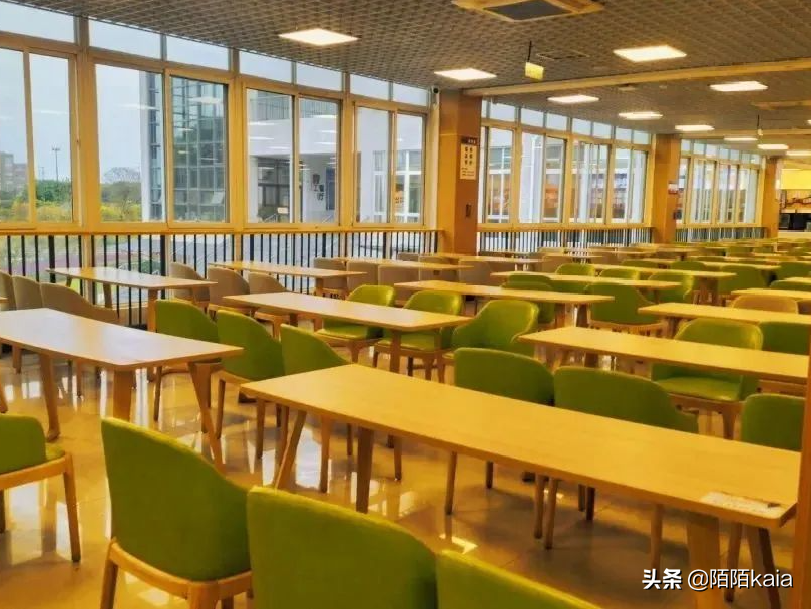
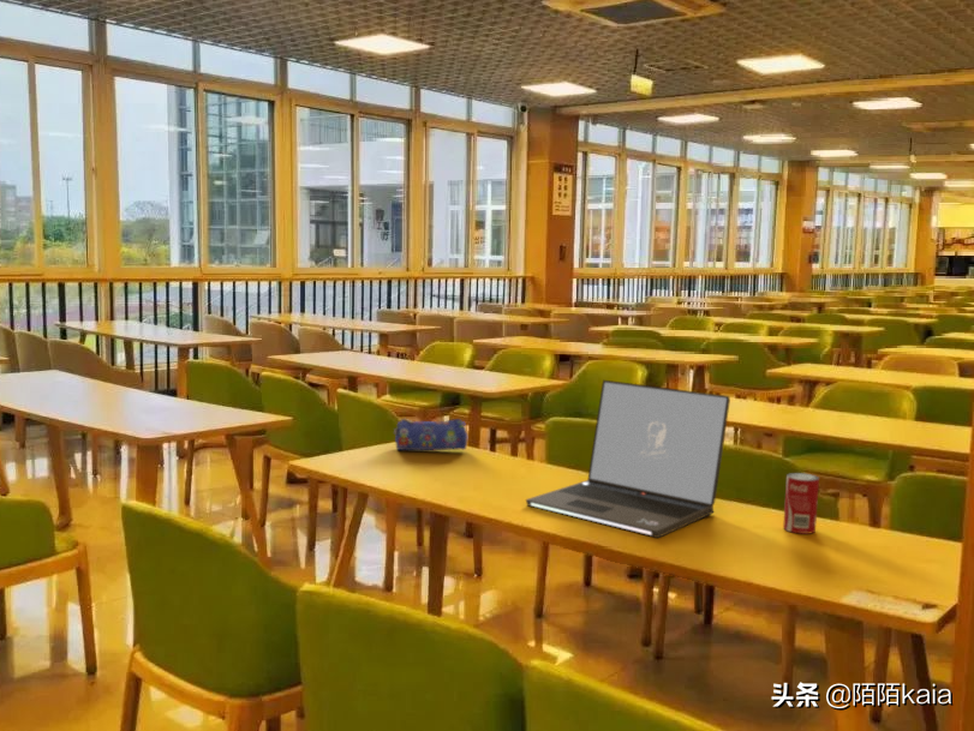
+ pencil case (430, 433)
+ beverage can (801, 503)
+ laptop (627, 450)
